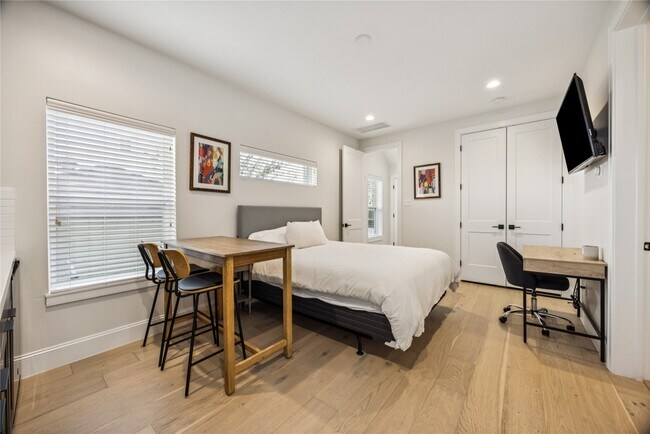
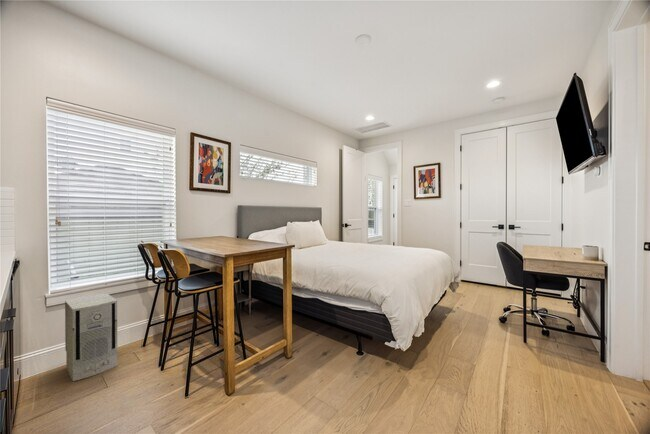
+ air purifier (91, 333)
